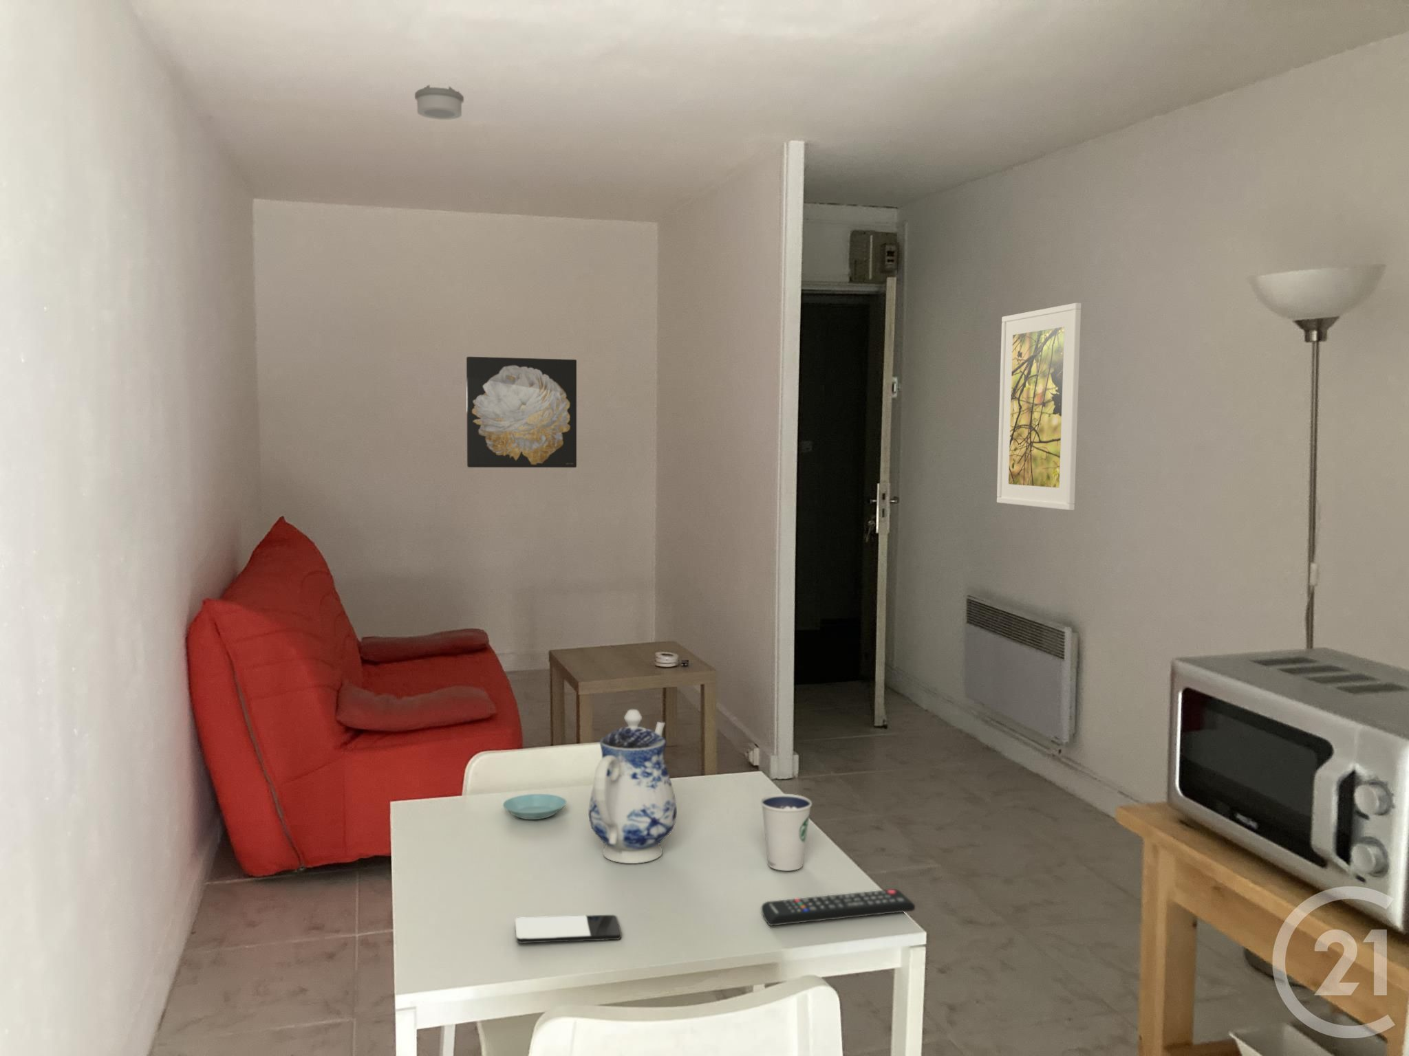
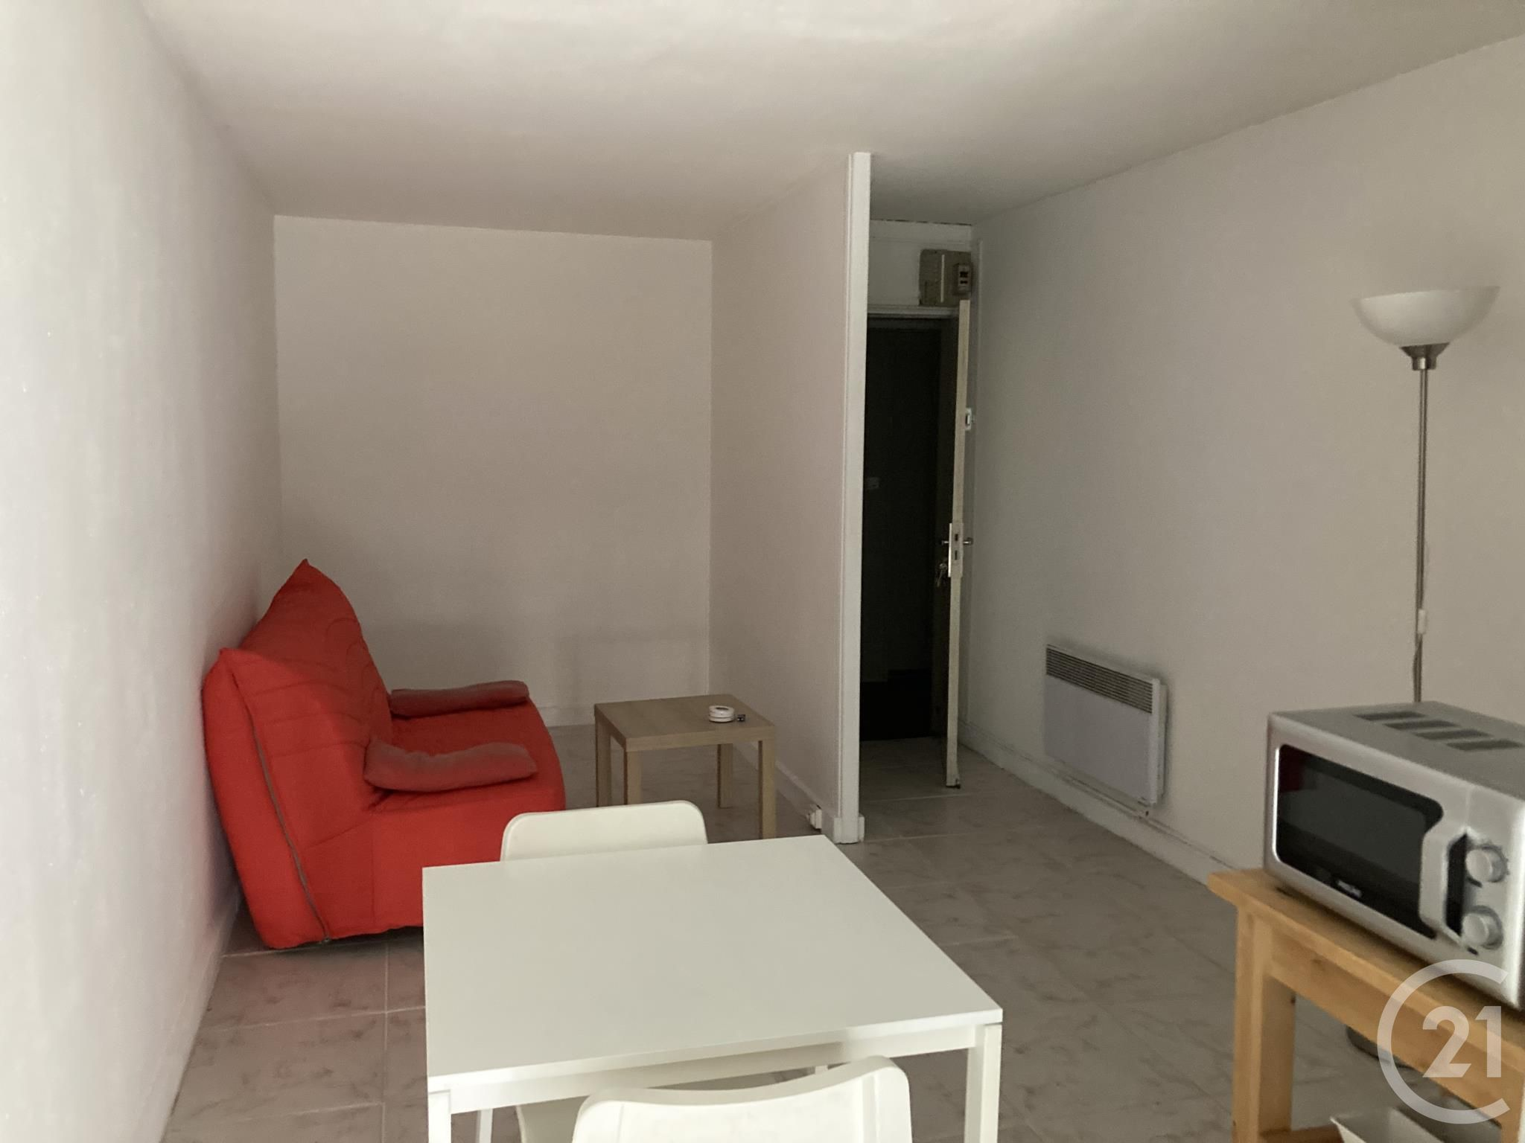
- saucer (535, 809)
- smoke detector (439, 100)
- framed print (1036, 408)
- teapot (632, 782)
- dixie cup (785, 833)
- remote control (838, 908)
- smartphone (568, 928)
- wall art (523, 413)
